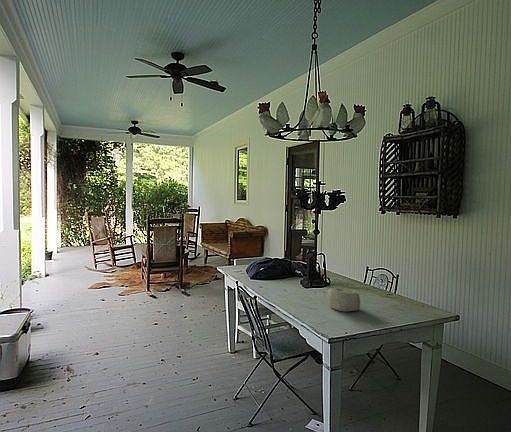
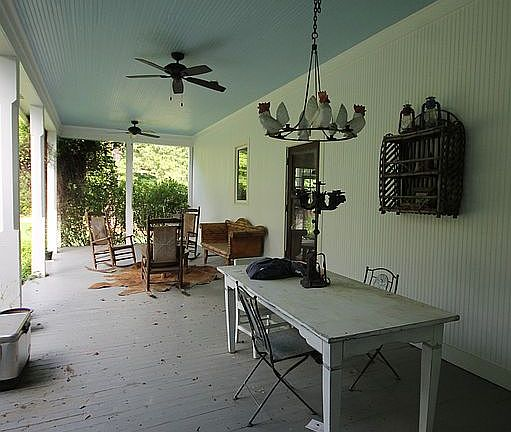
- decorative bowl (342, 298)
